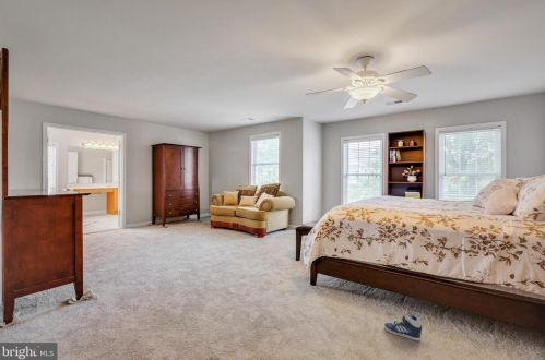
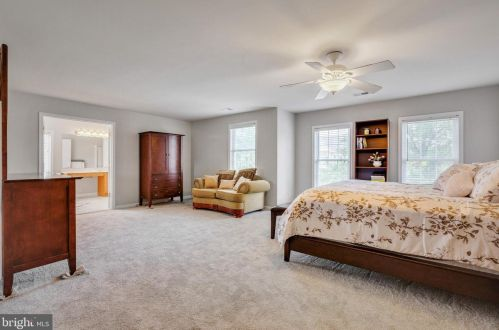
- sneaker (402, 321)
